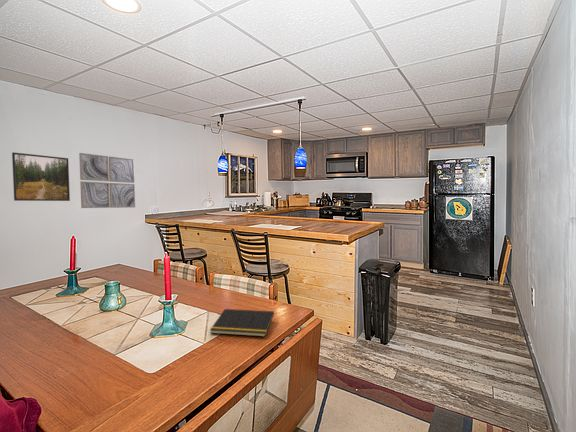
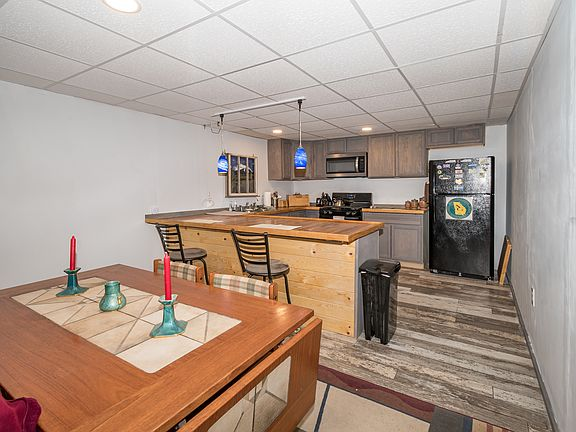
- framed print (42, 178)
- notepad (243, 321)
- wall art (109, 181)
